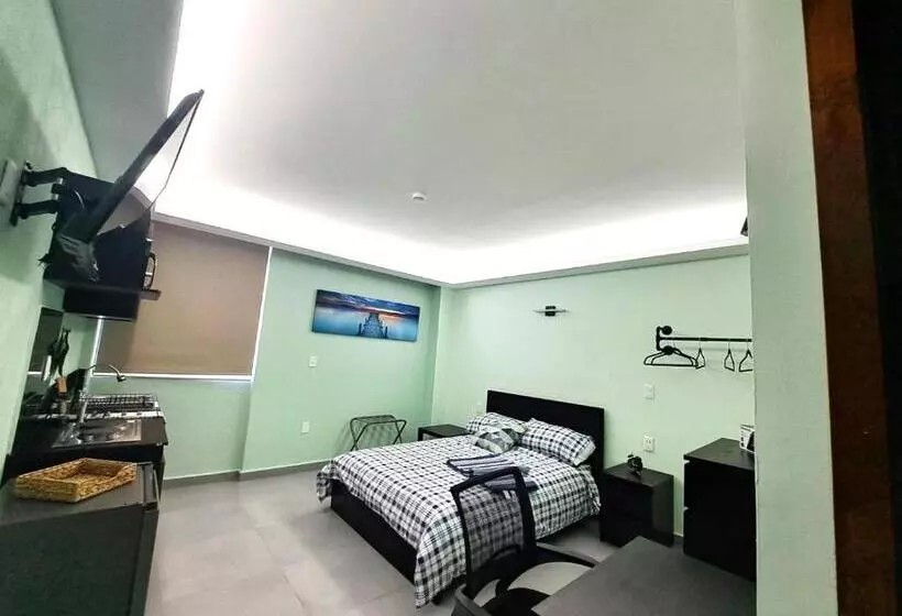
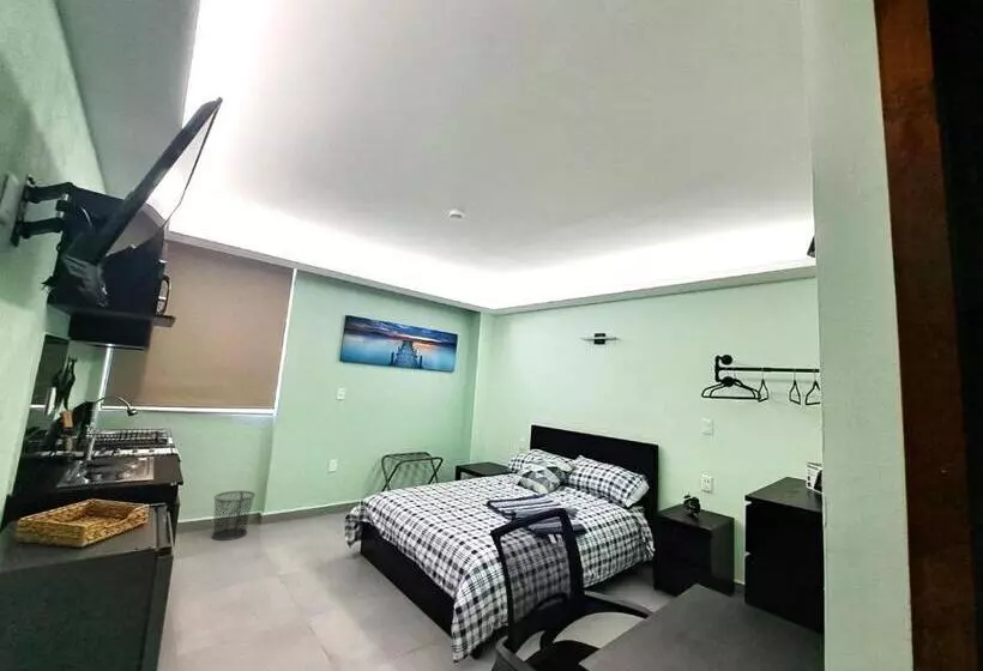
+ waste bin (231, 514)
